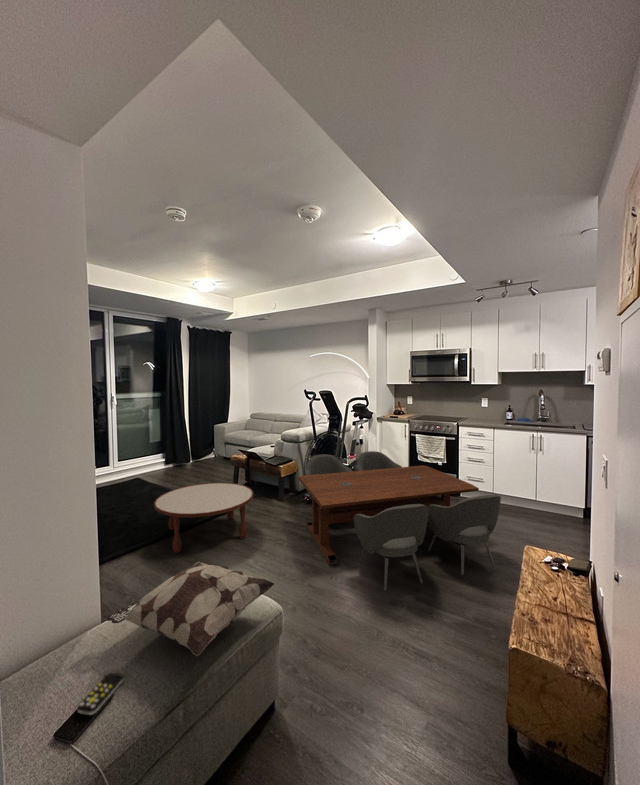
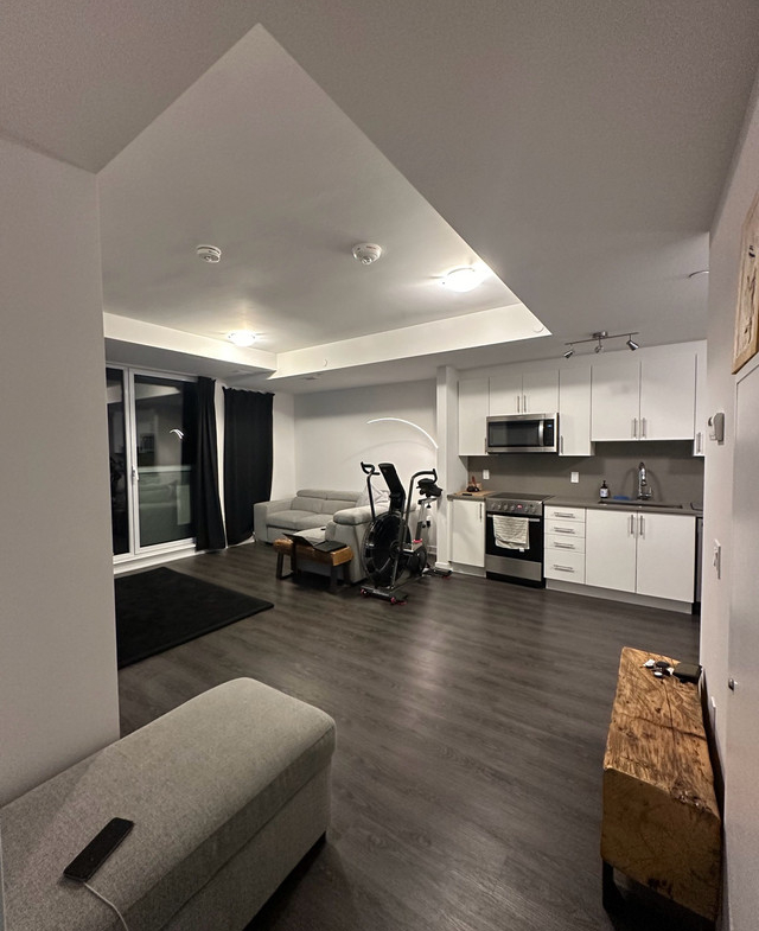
- dining table (383, 503)
- decorative pillow (196, 599)
- coffee table (206, 514)
- remote control (101, 692)
